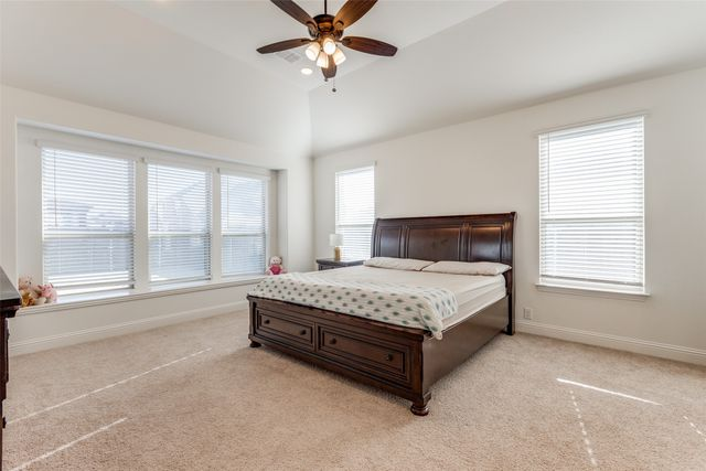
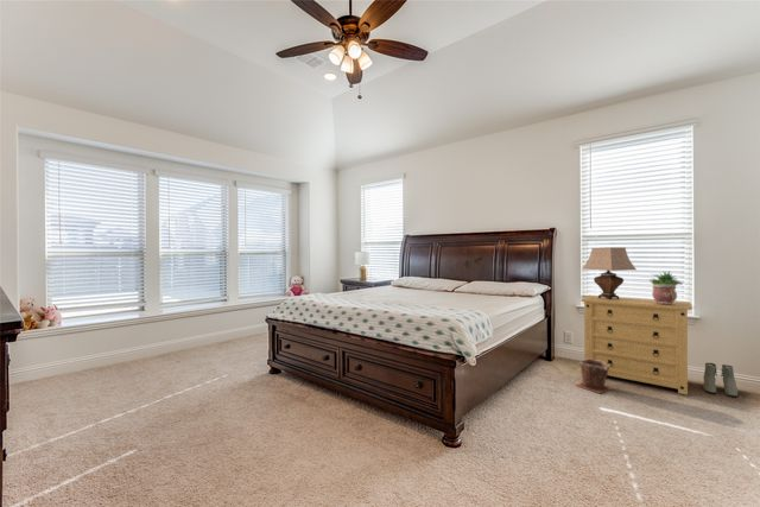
+ dresser (633, 338)
+ table lamp (608, 272)
+ potted plant (663, 286)
+ boots (721, 375)
+ plant pot (594, 374)
